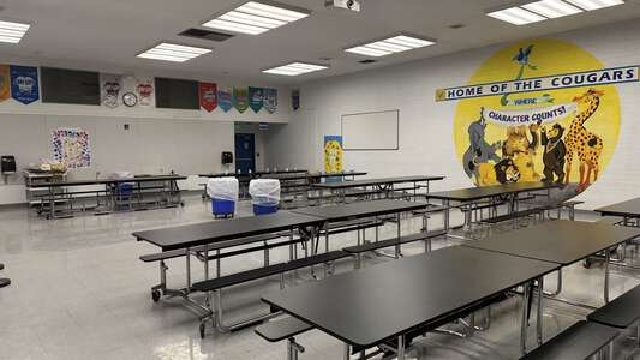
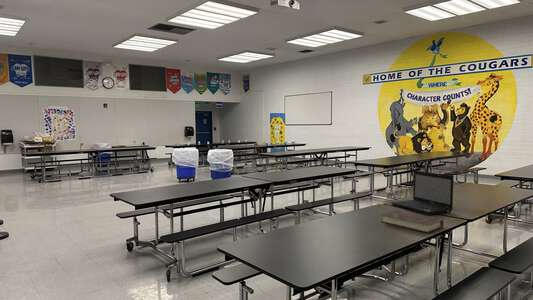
+ laptop (420, 191)
+ book (411, 220)
